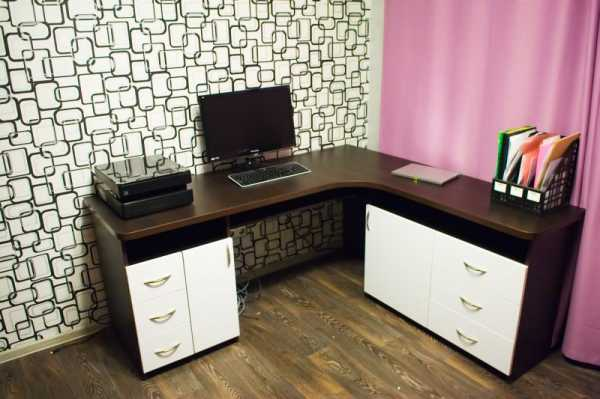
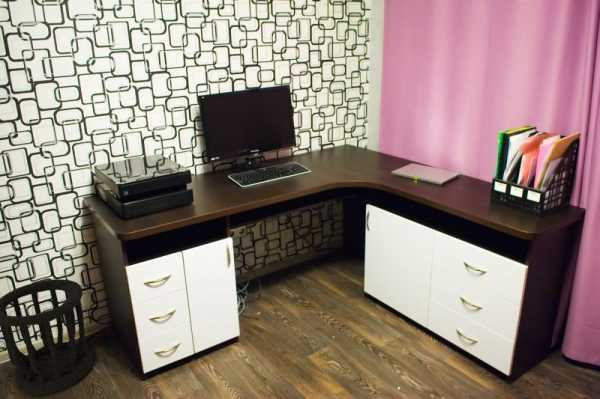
+ wastebasket (46, 335)
